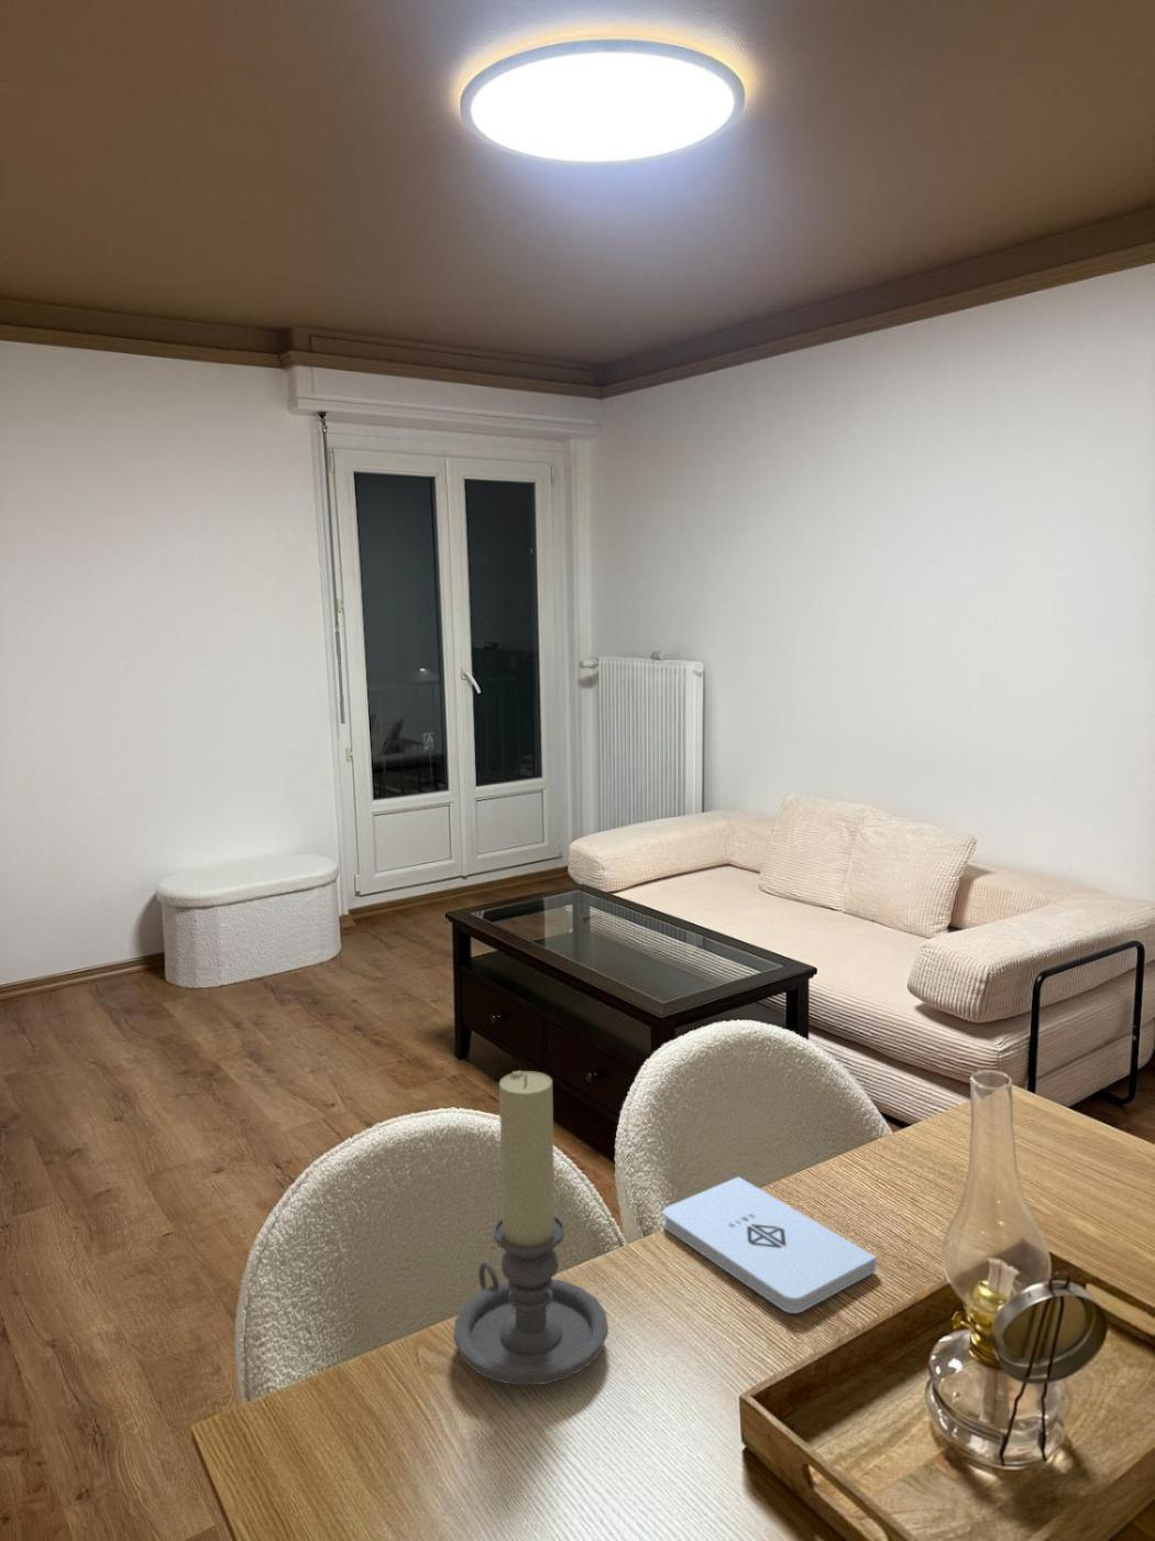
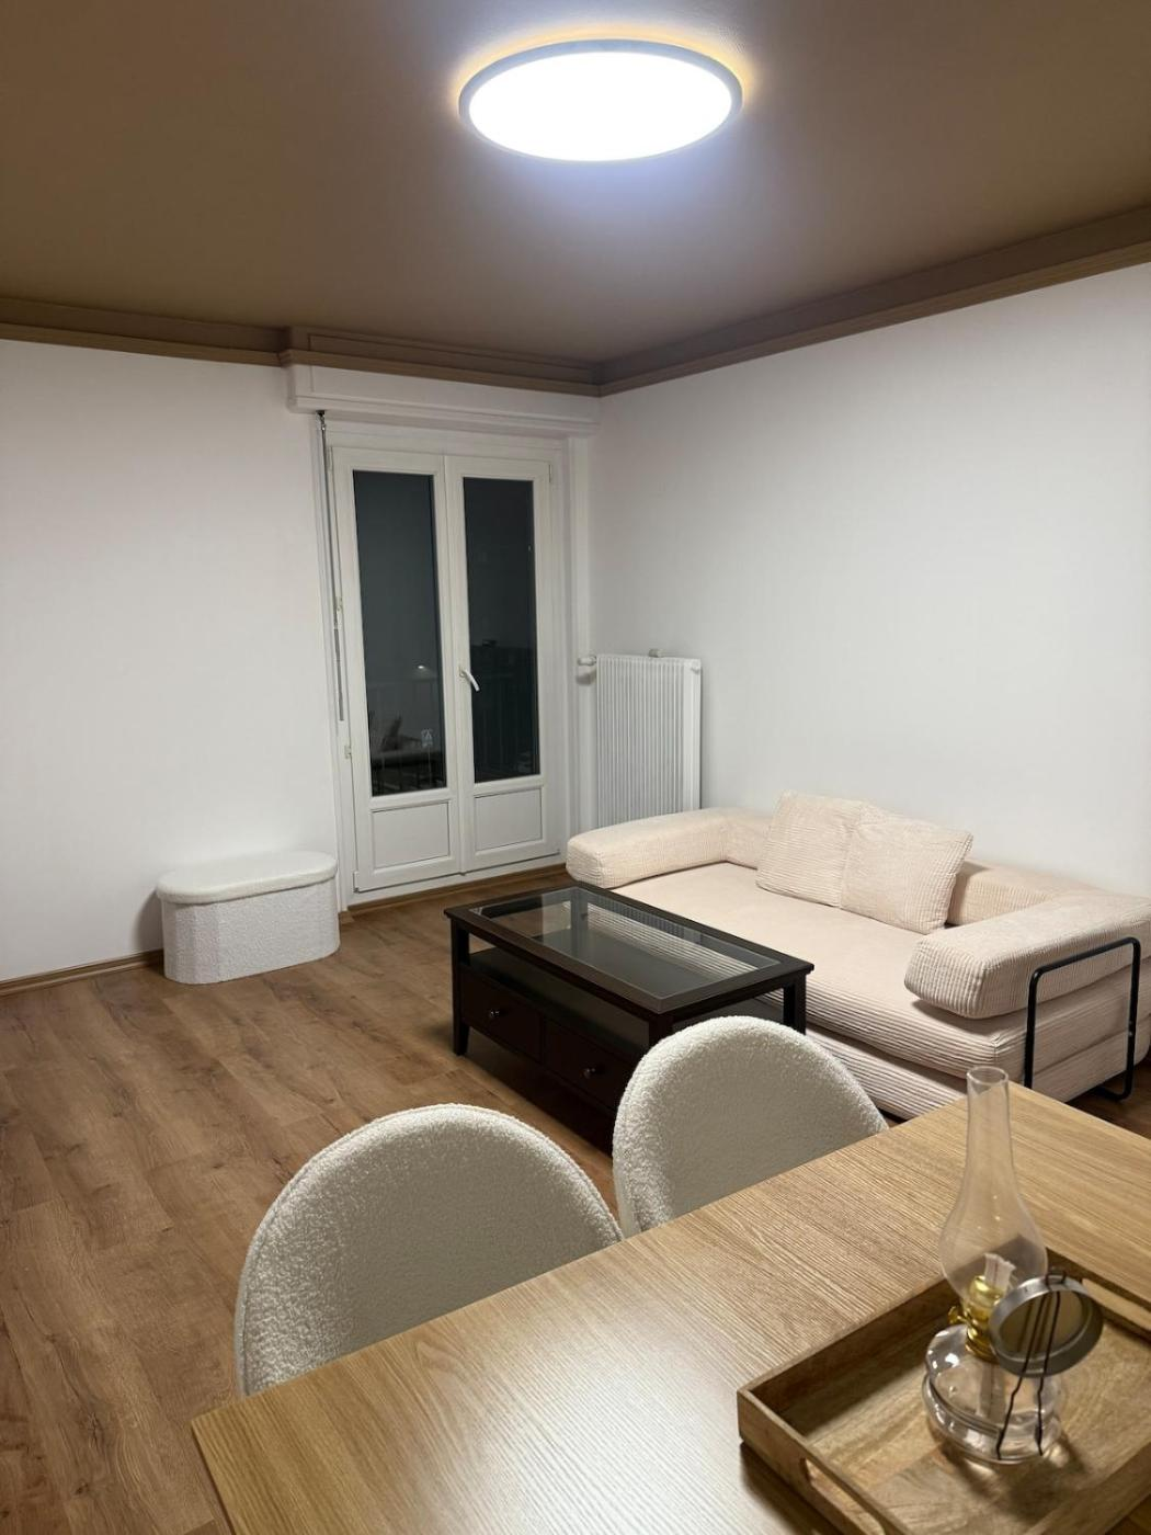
- candle holder (520, 1205)
- notepad (762, 1239)
